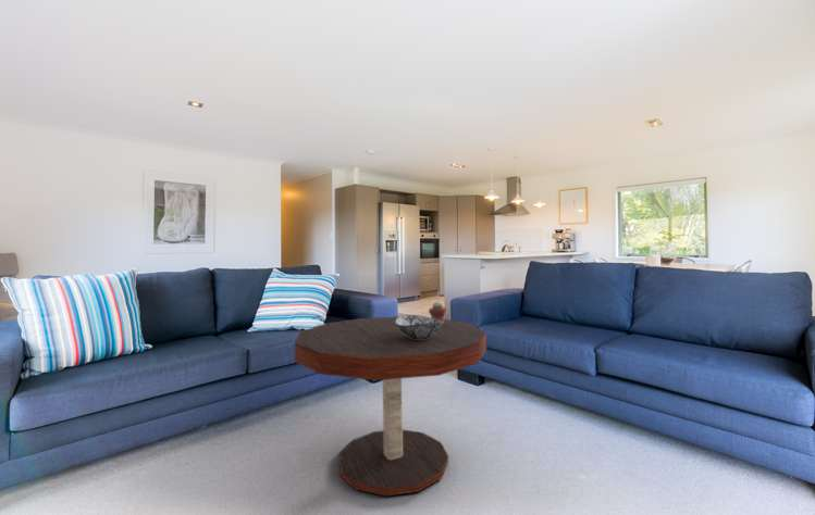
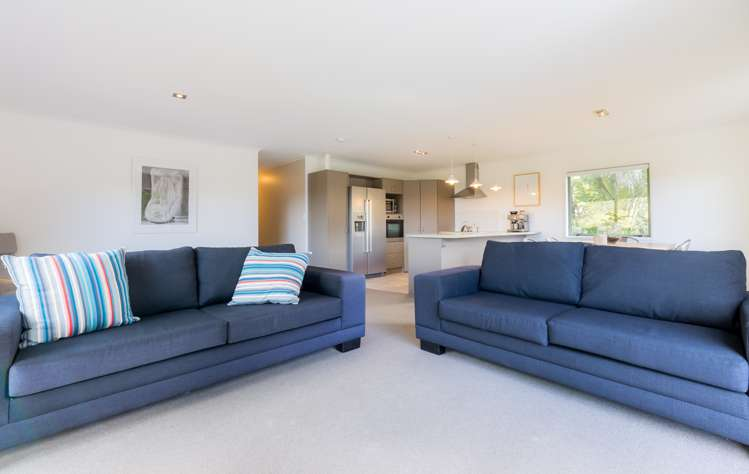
- potted succulent (437, 312)
- decorative bowl (418, 327)
- coffee table (392, 395)
